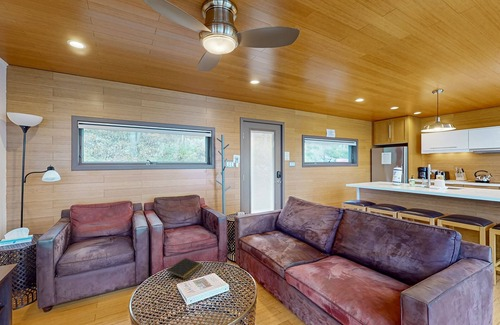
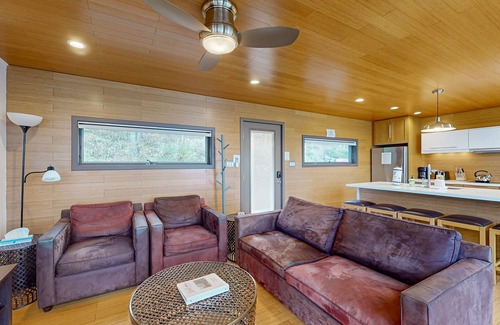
- notepad (185, 267)
